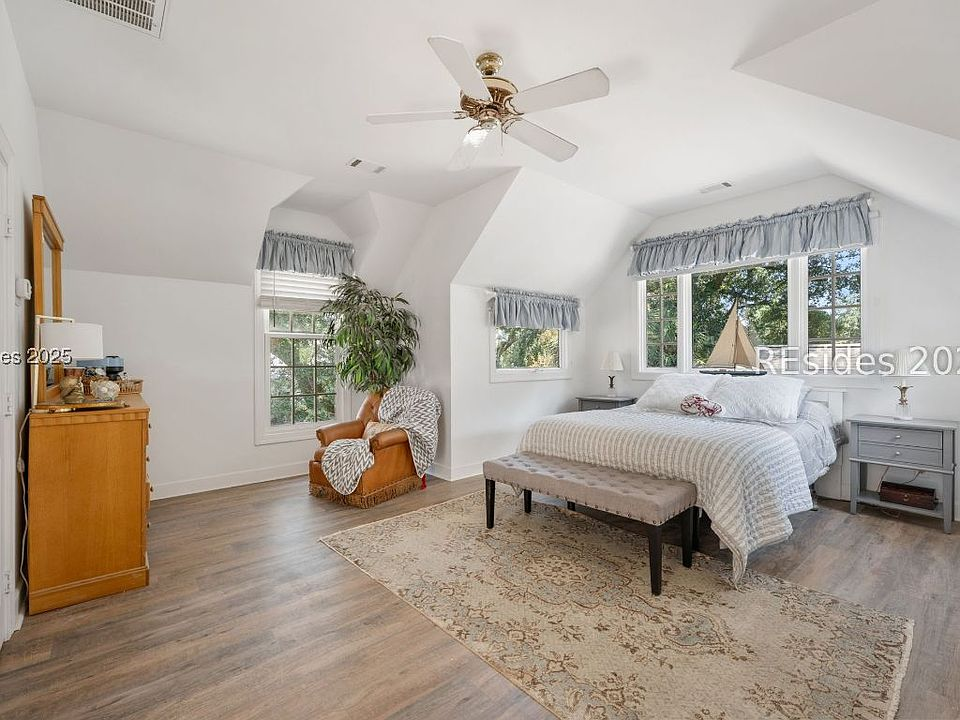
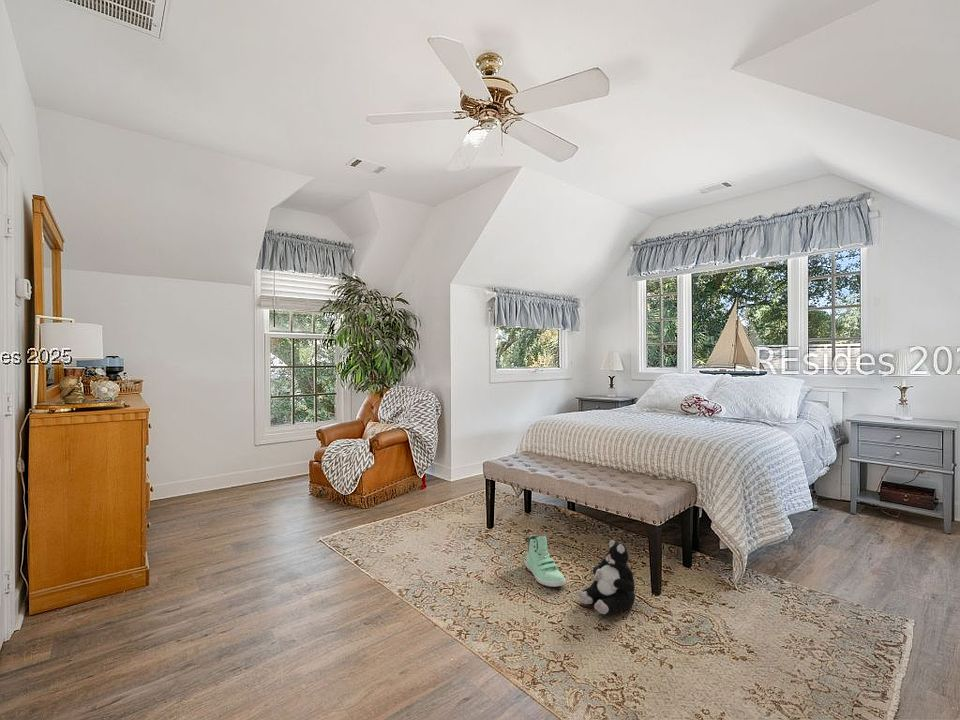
+ plush toy (609, 574)
+ sneaker (544, 557)
